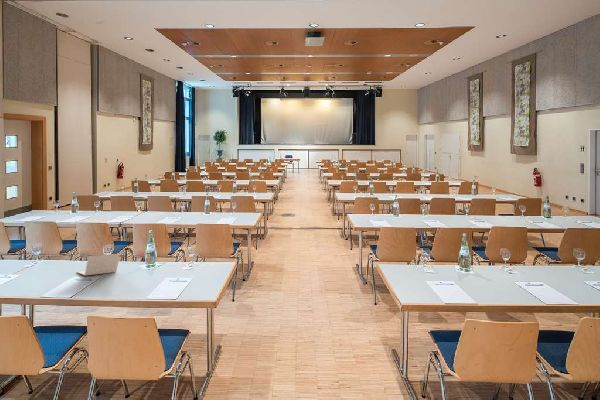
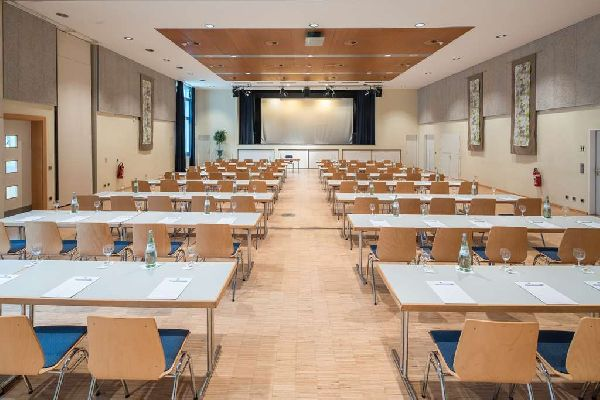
- laptop (98, 261)
